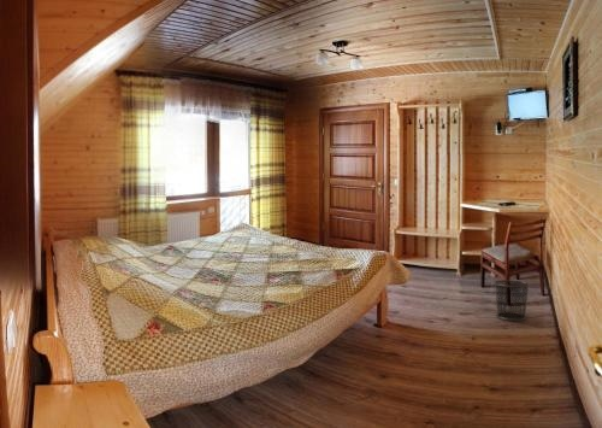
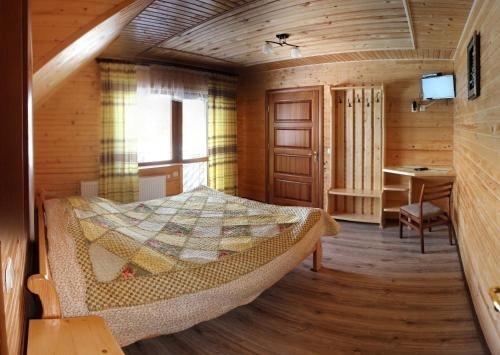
- waste bin (510, 299)
